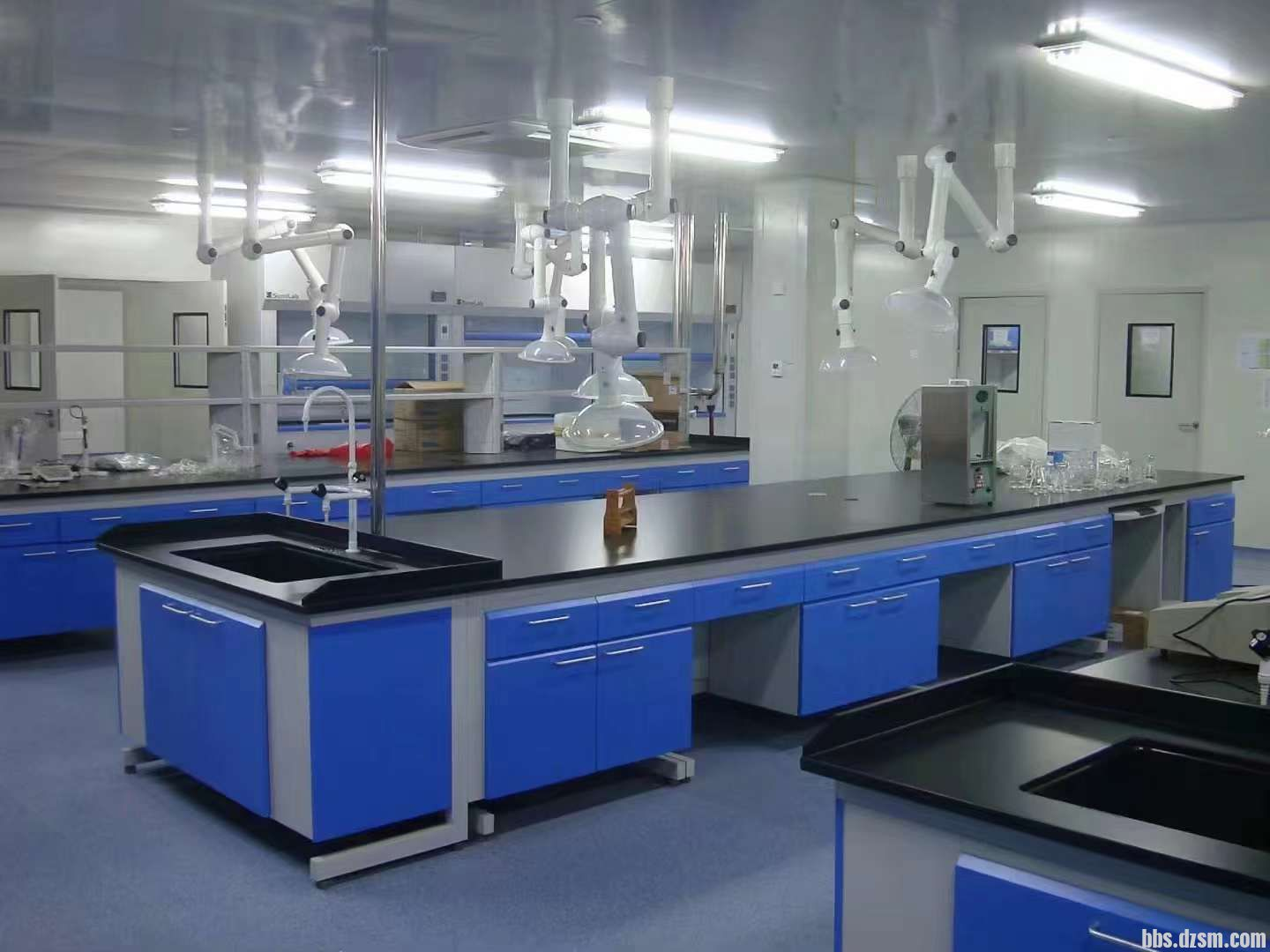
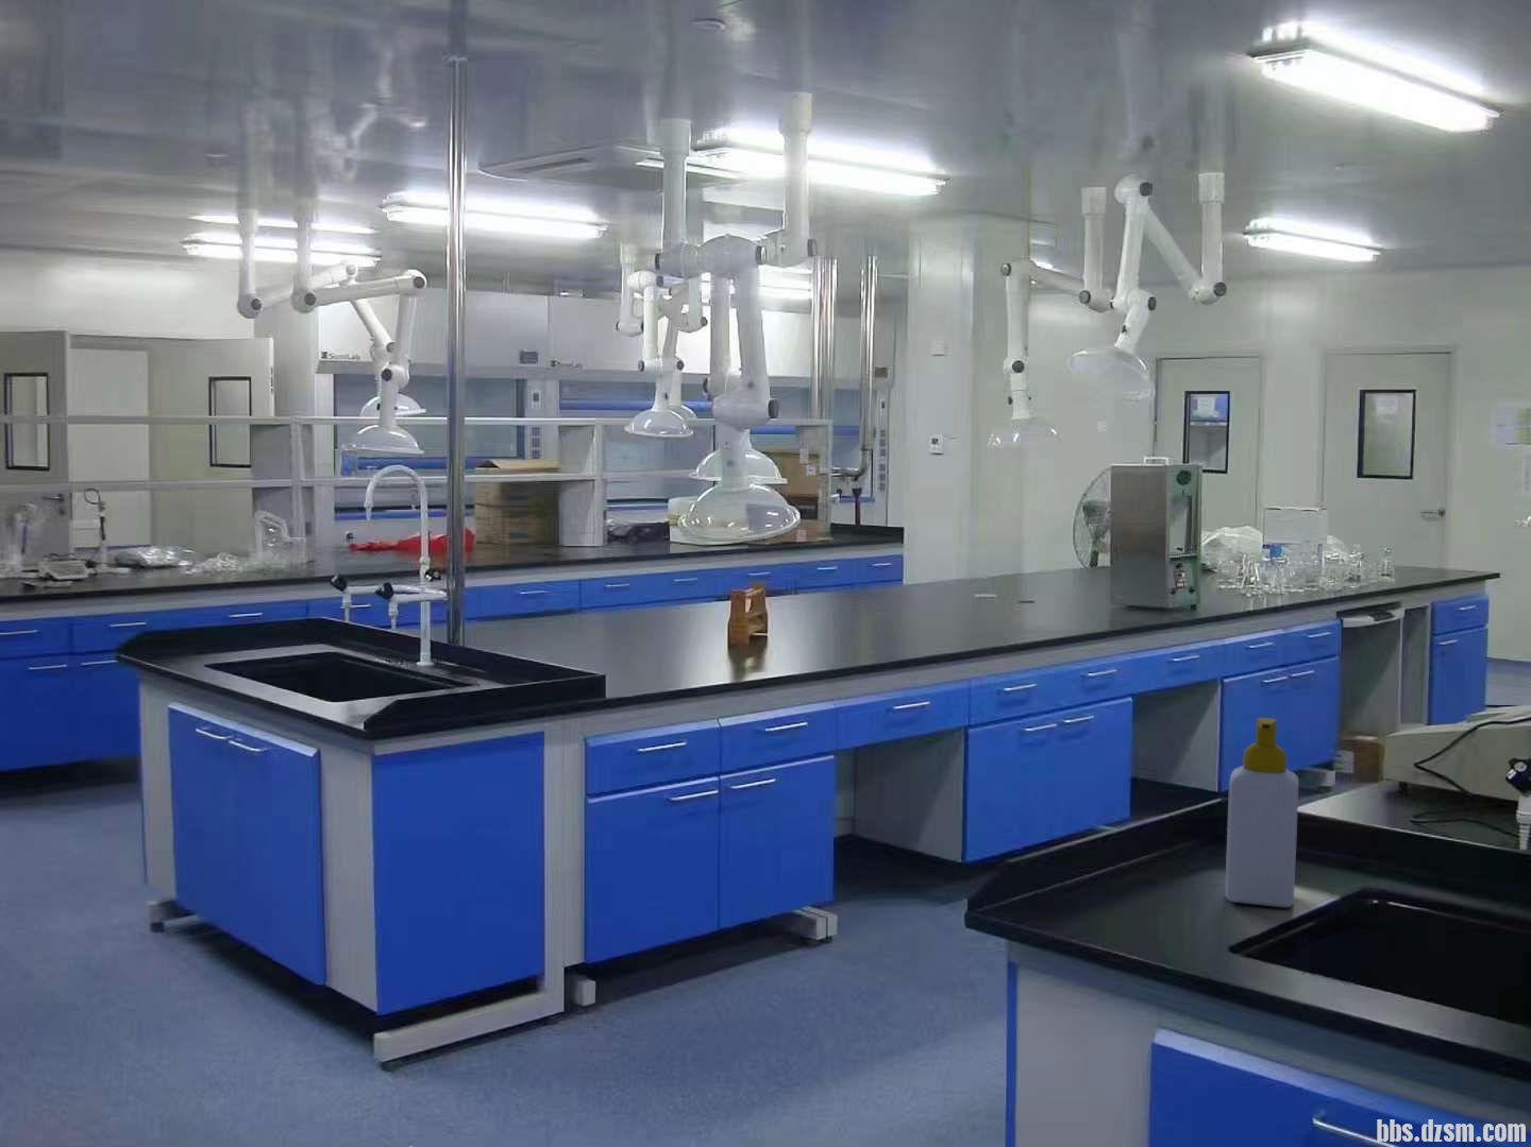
+ soap bottle (1262, 808)
